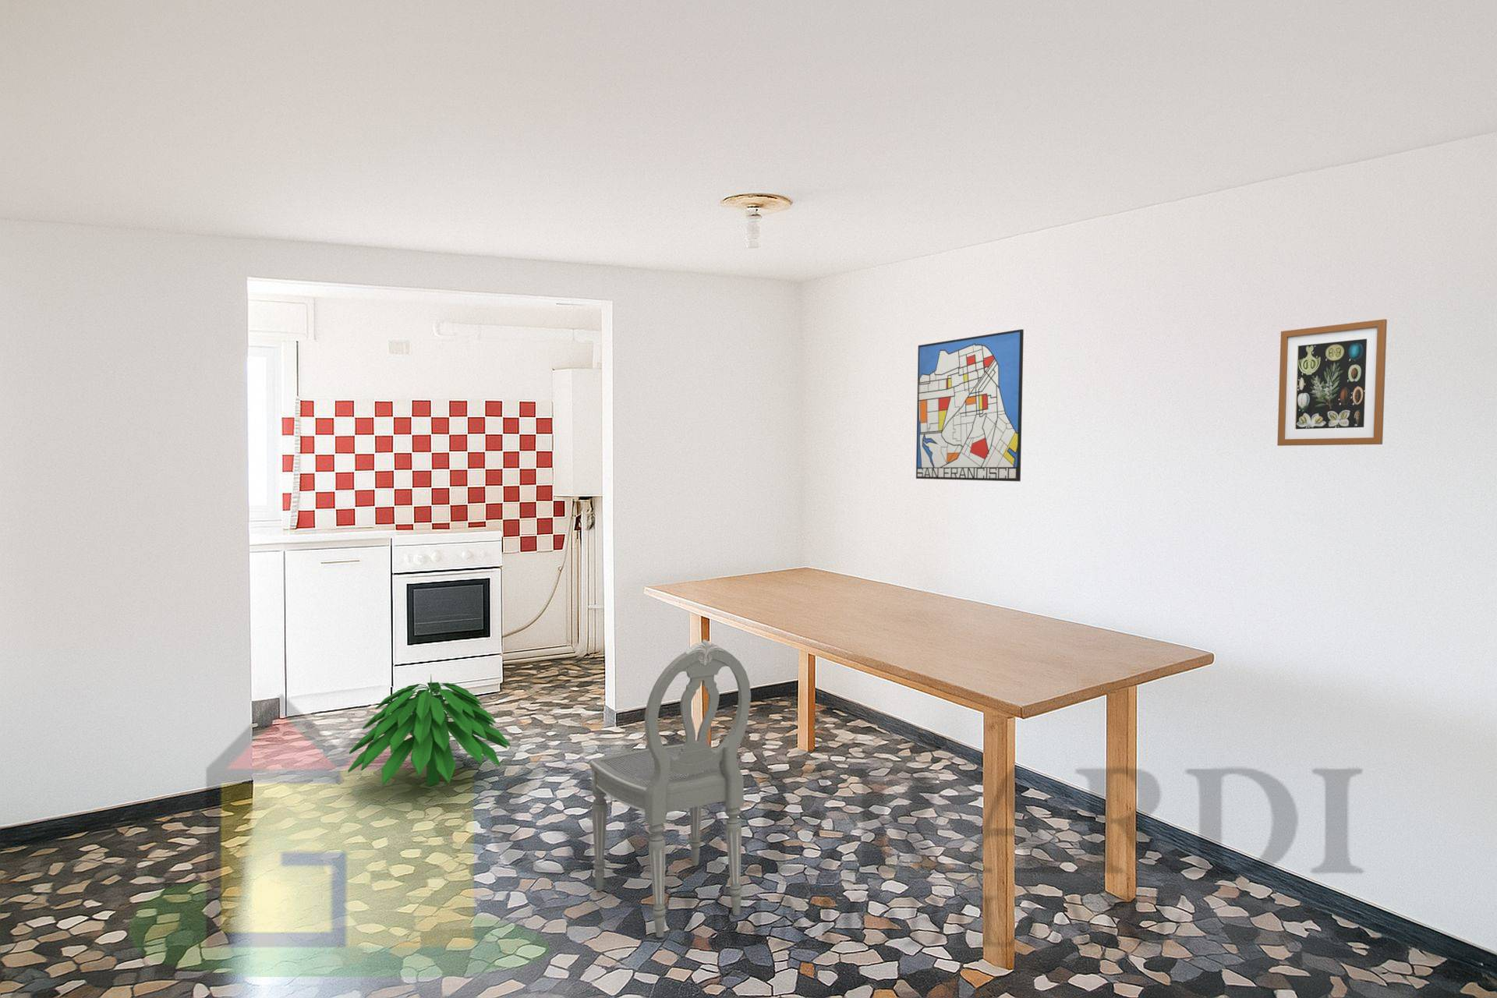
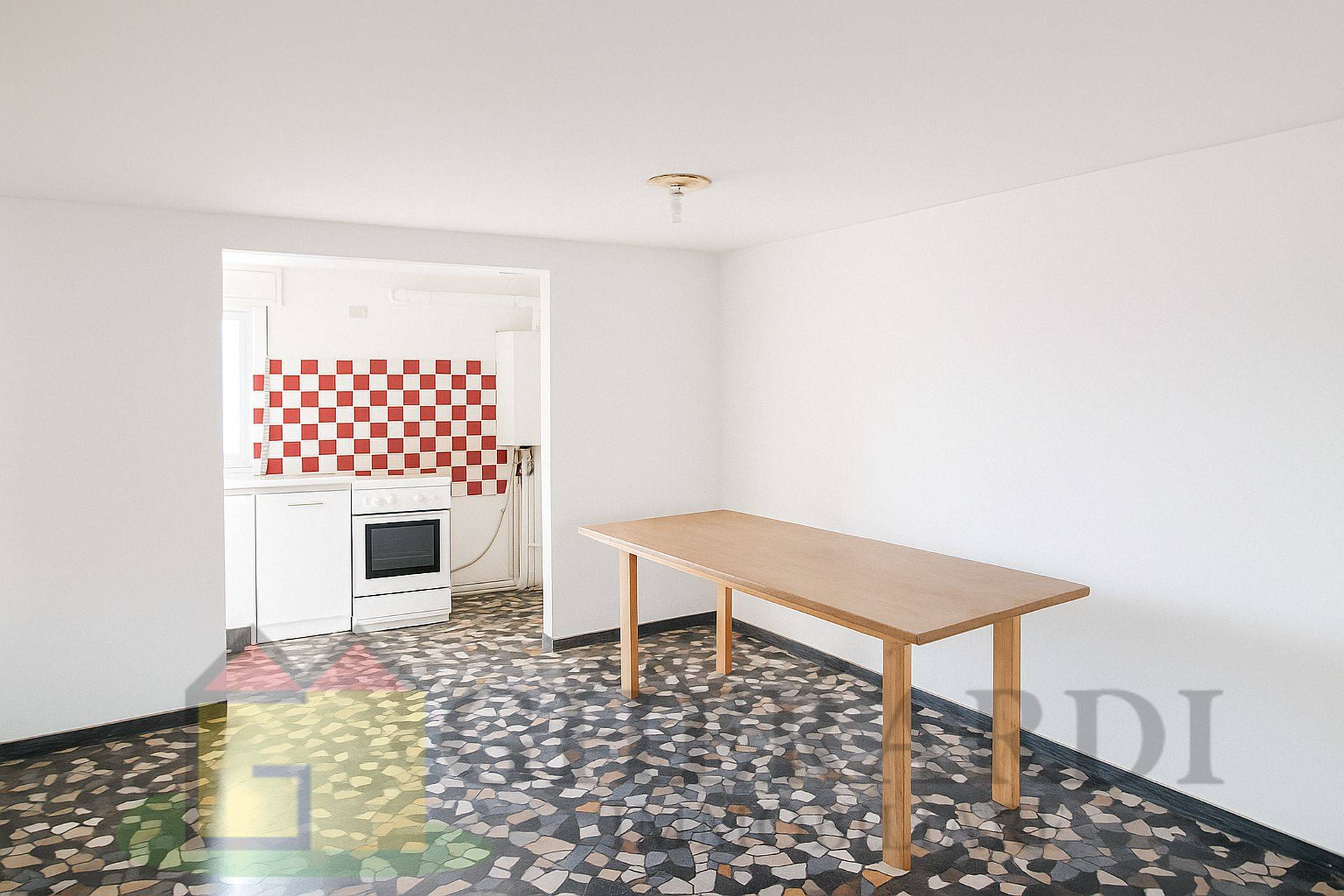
- wall art (1330, 385)
- indoor plant (430, 727)
- wall art (966, 409)
- dining chair (673, 764)
